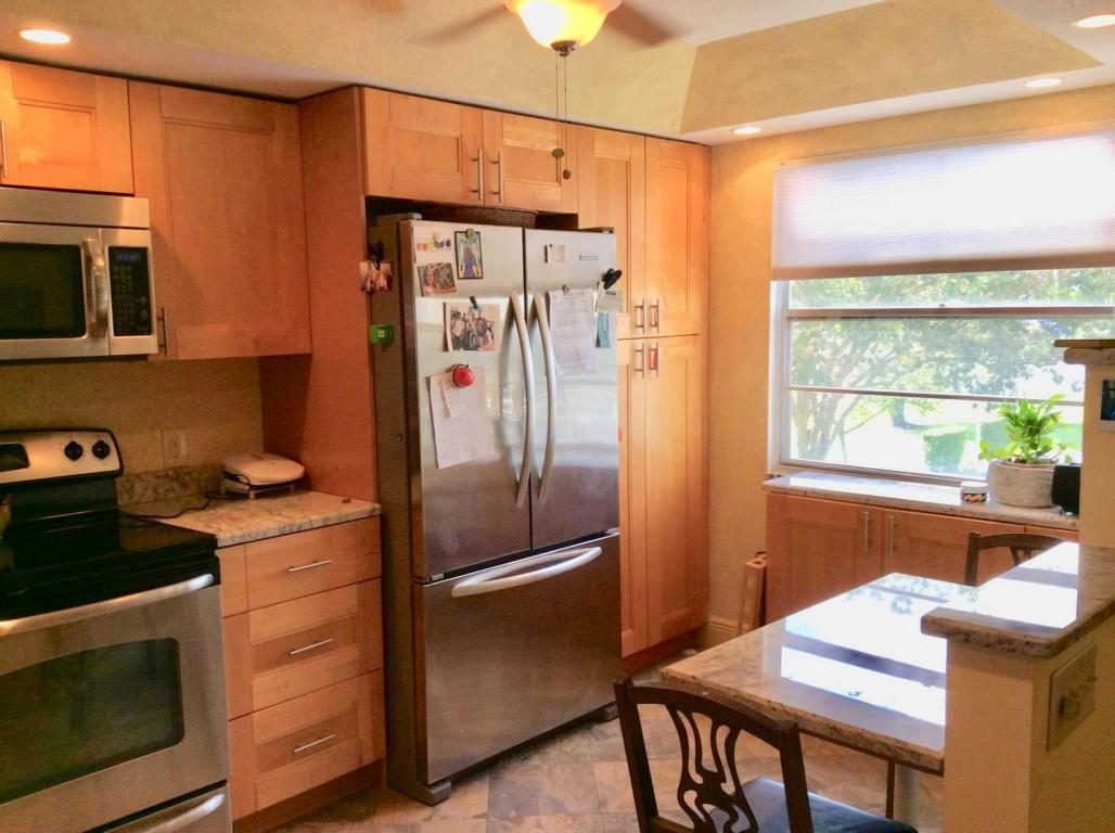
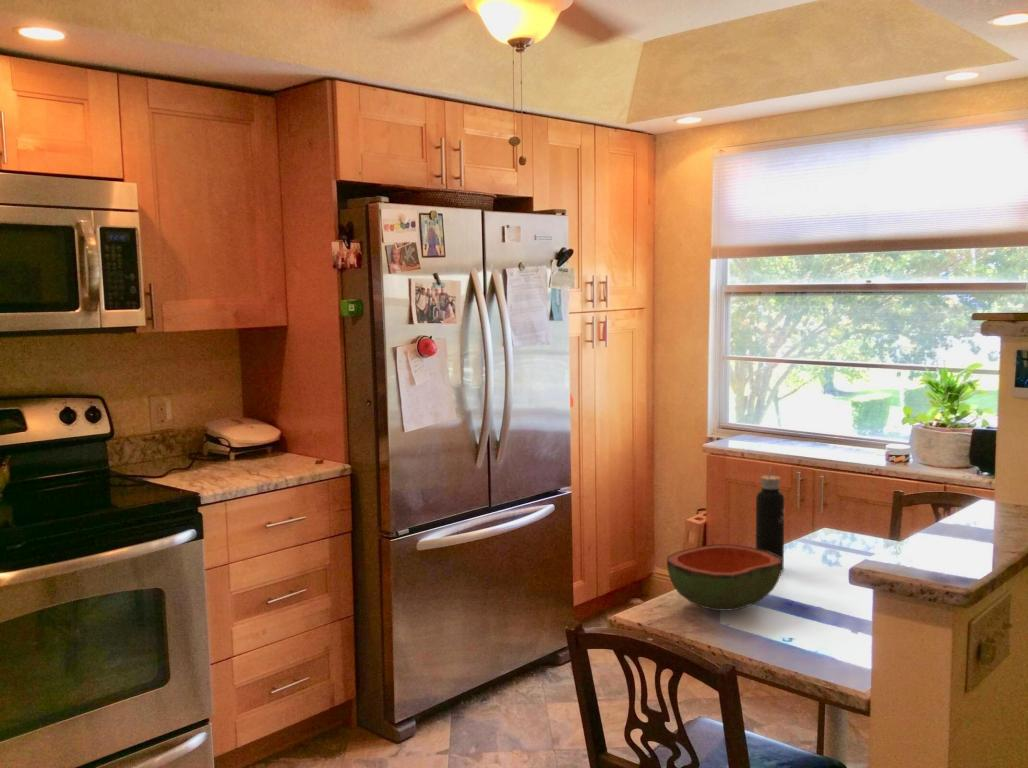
+ water bottle (770, 518)
+ bowl (722, 582)
